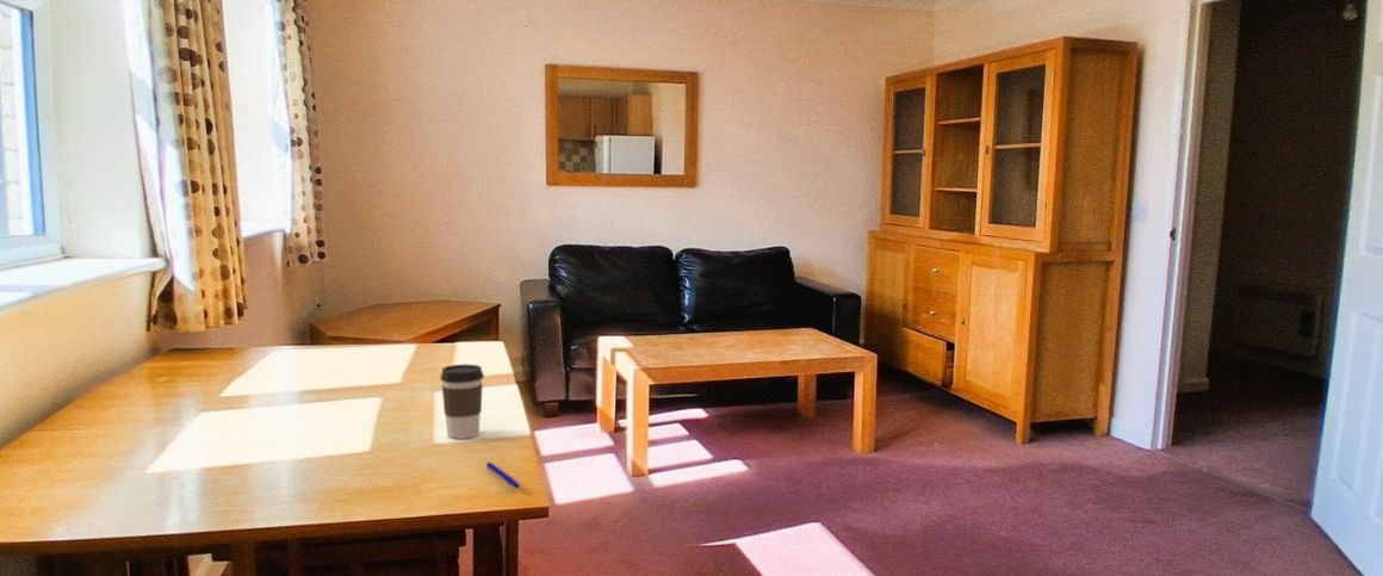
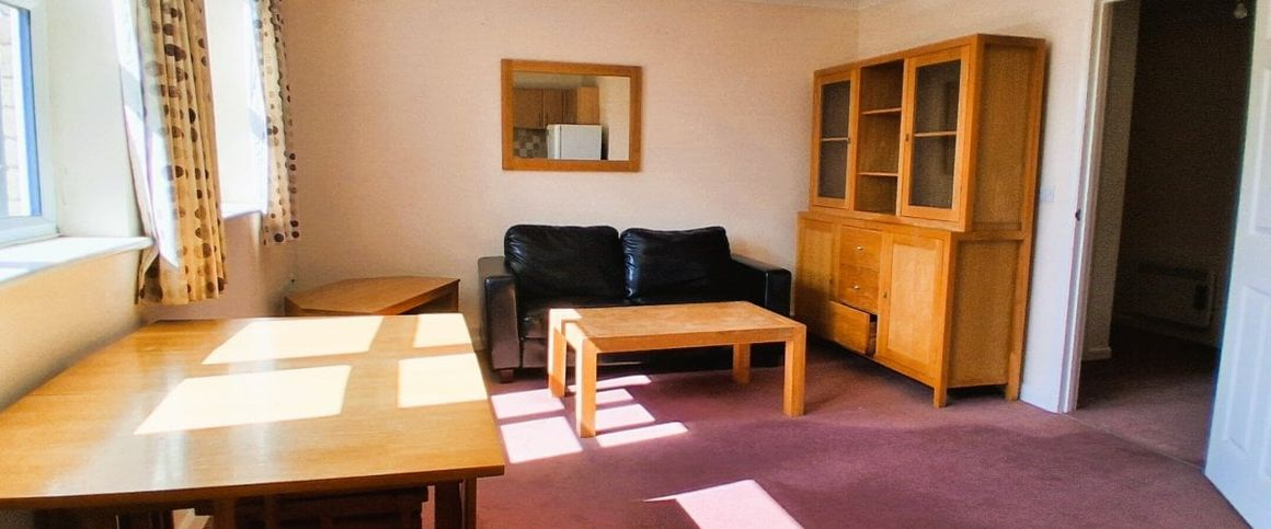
- coffee cup (461, 401)
- pen (501, 473)
